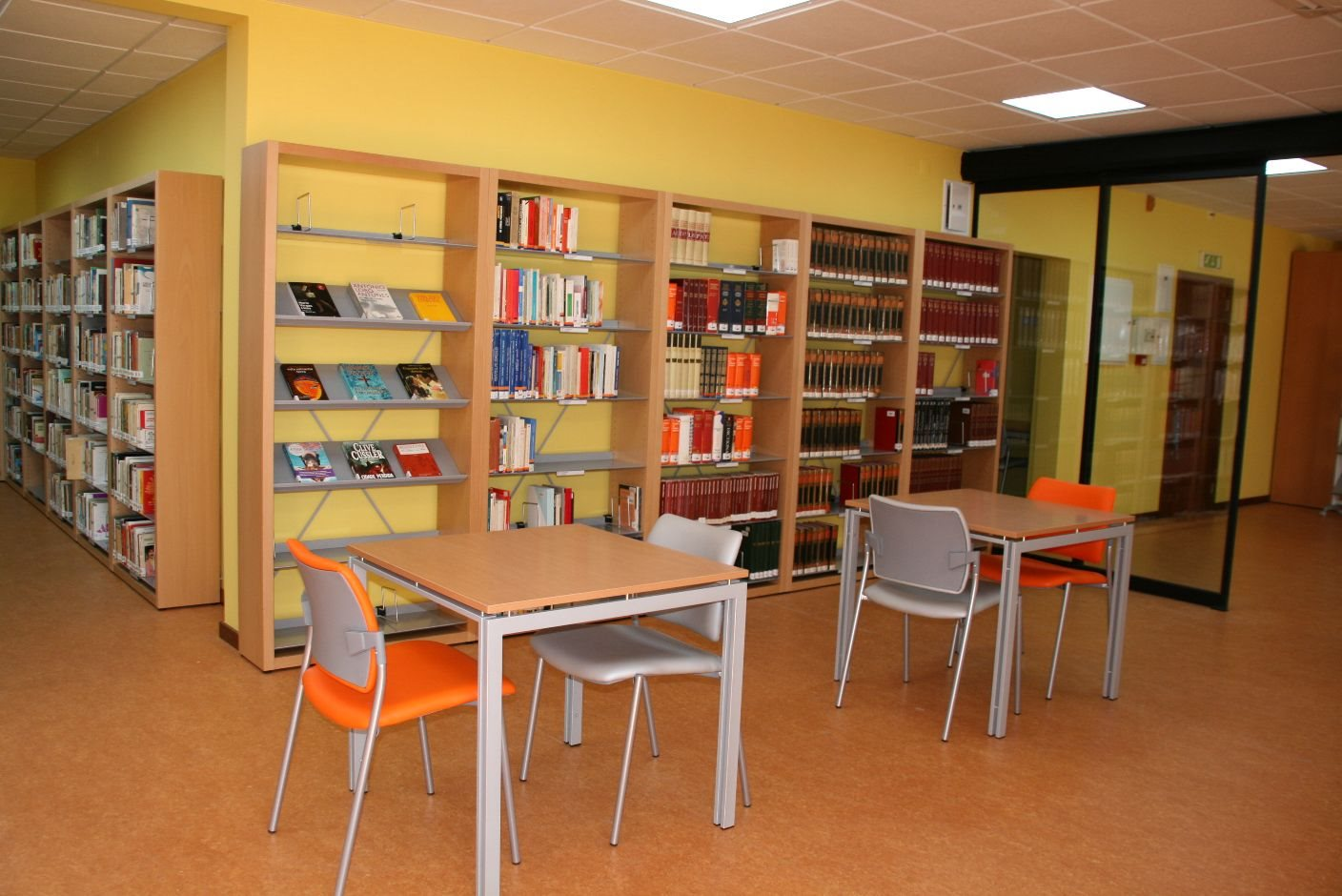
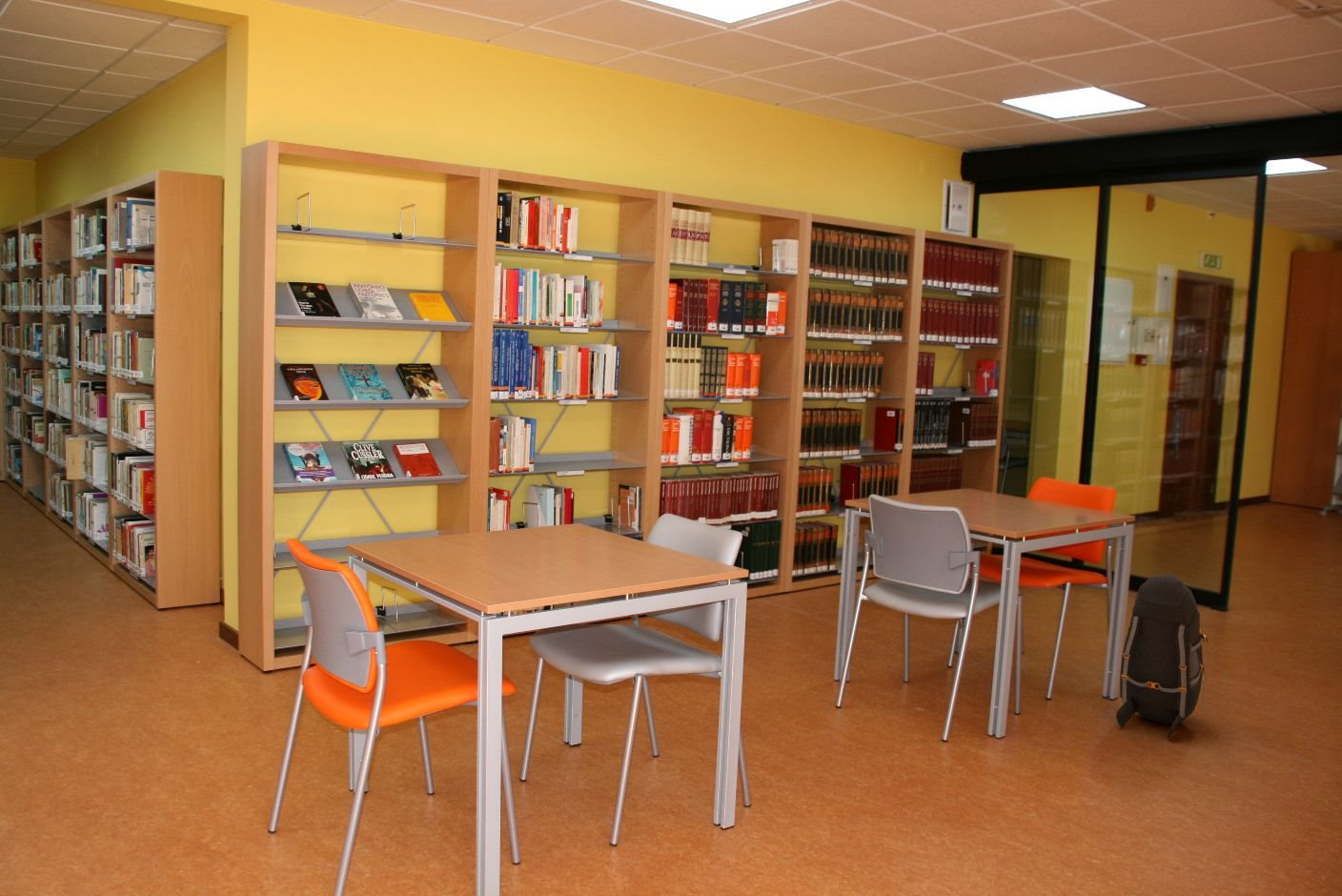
+ backpack (1162, 648)
